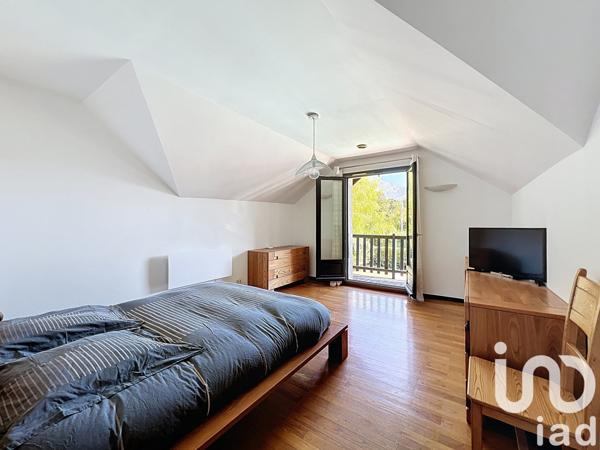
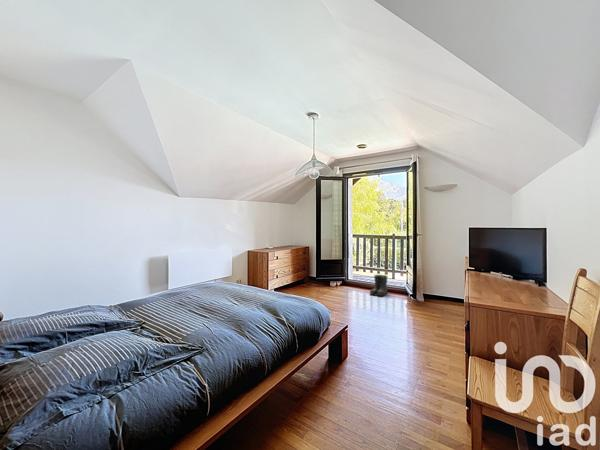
+ boots (379, 284)
